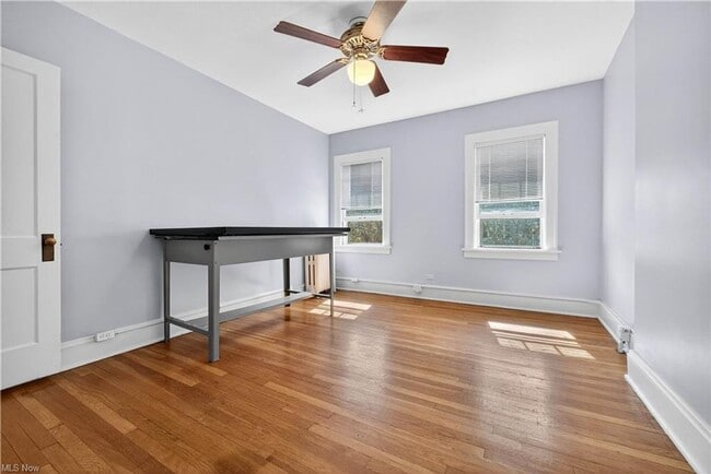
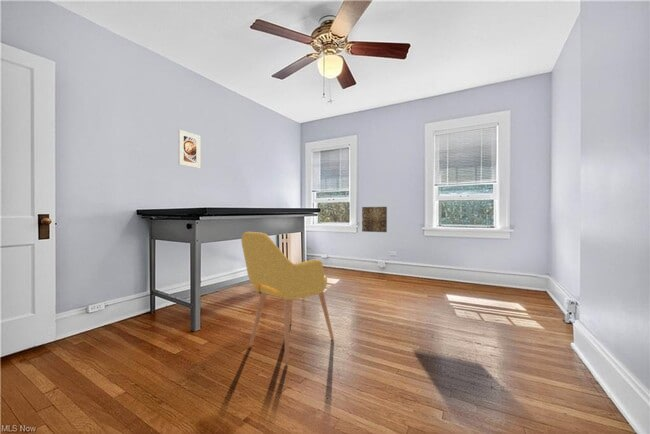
+ chair (285, 287)
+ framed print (189, 149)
+ wall art (374, 219)
